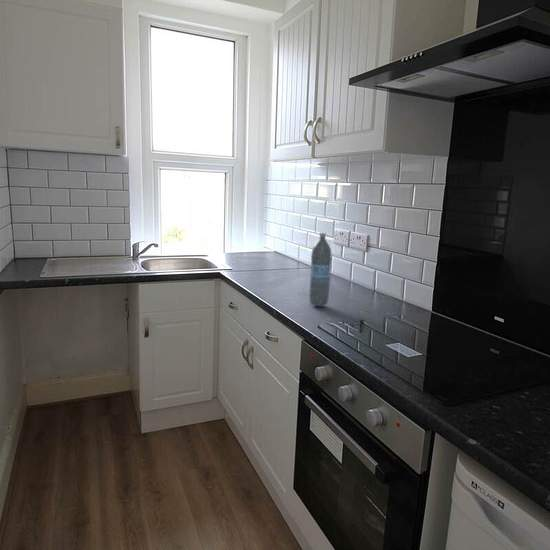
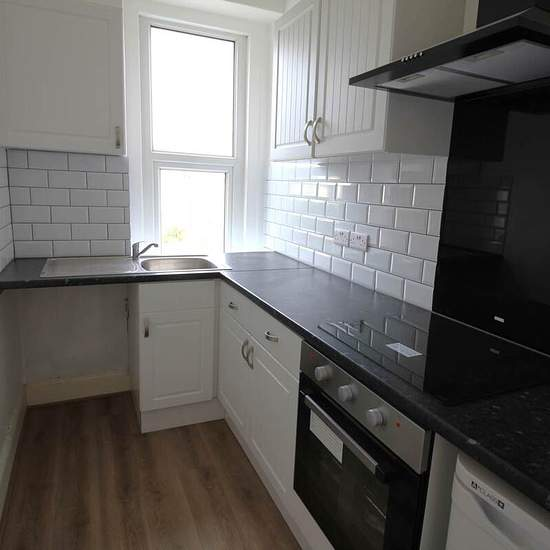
- water bottle (320, 269)
